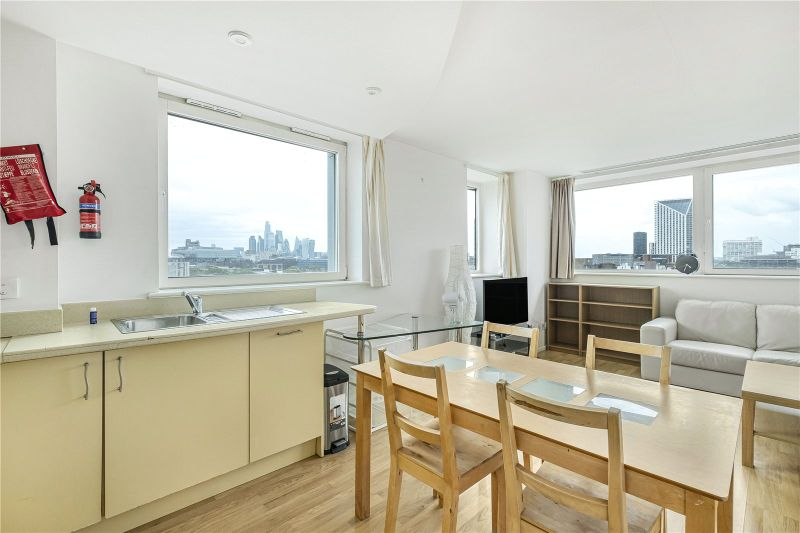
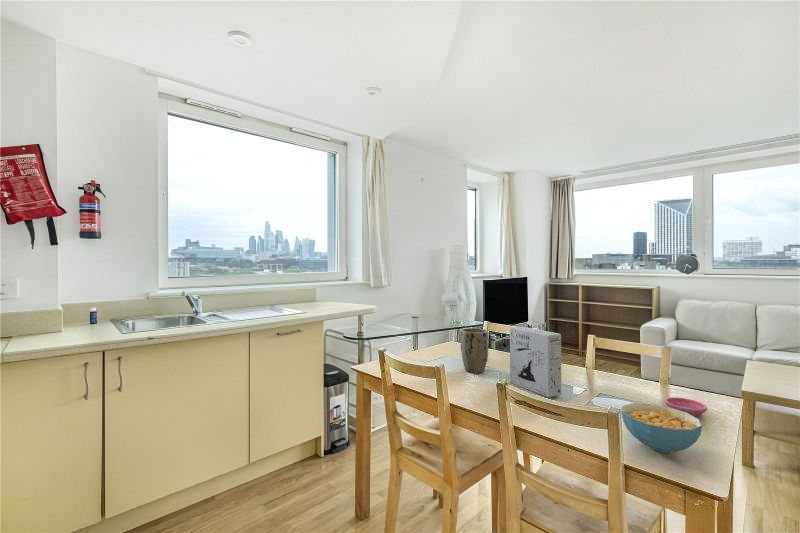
+ plant pot (474, 350)
+ saucer (685, 407)
+ cereal bowl (659, 431)
+ cereal box (534, 359)
